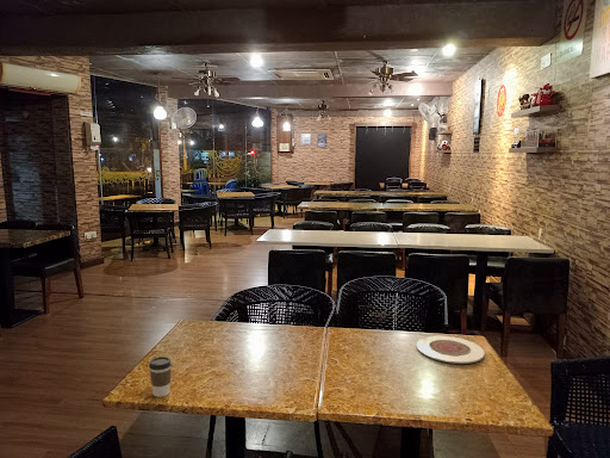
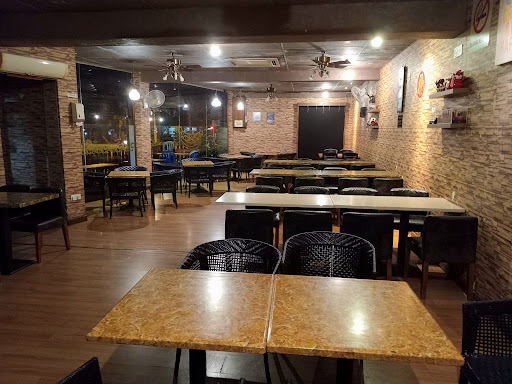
- plate (449, 348)
- coffee cup (160, 376)
